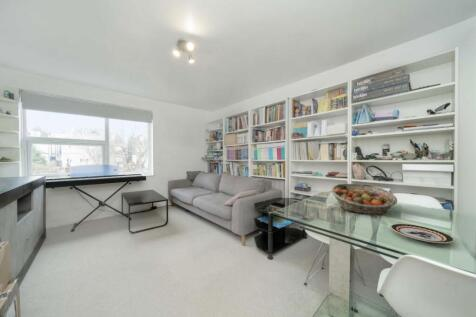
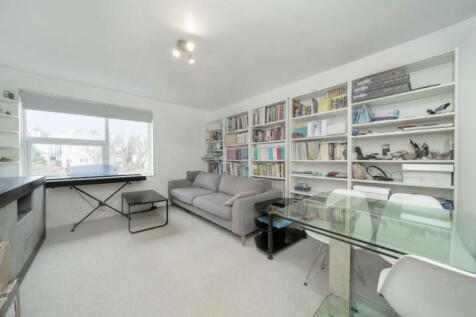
- plate (419, 233)
- fruit basket (361, 197)
